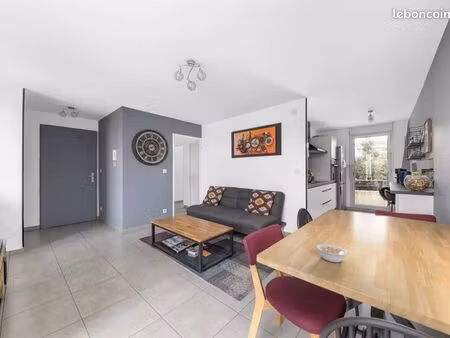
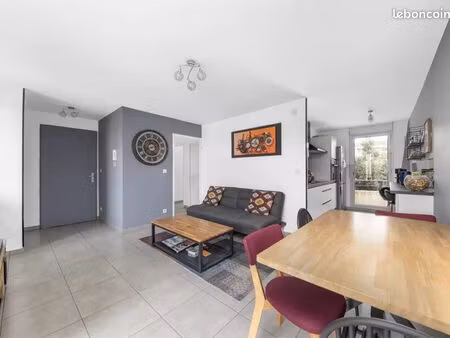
- legume (332, 253)
